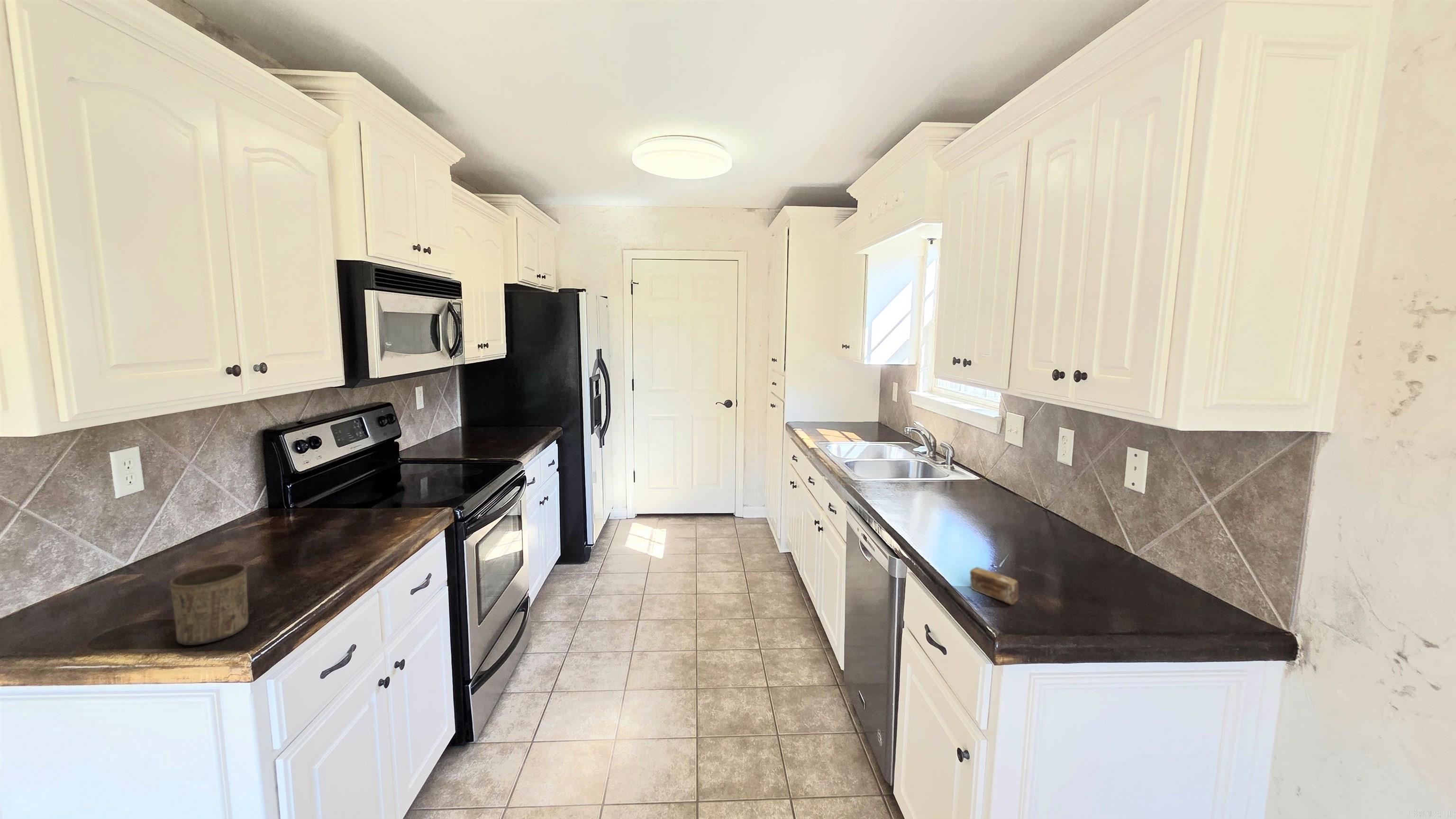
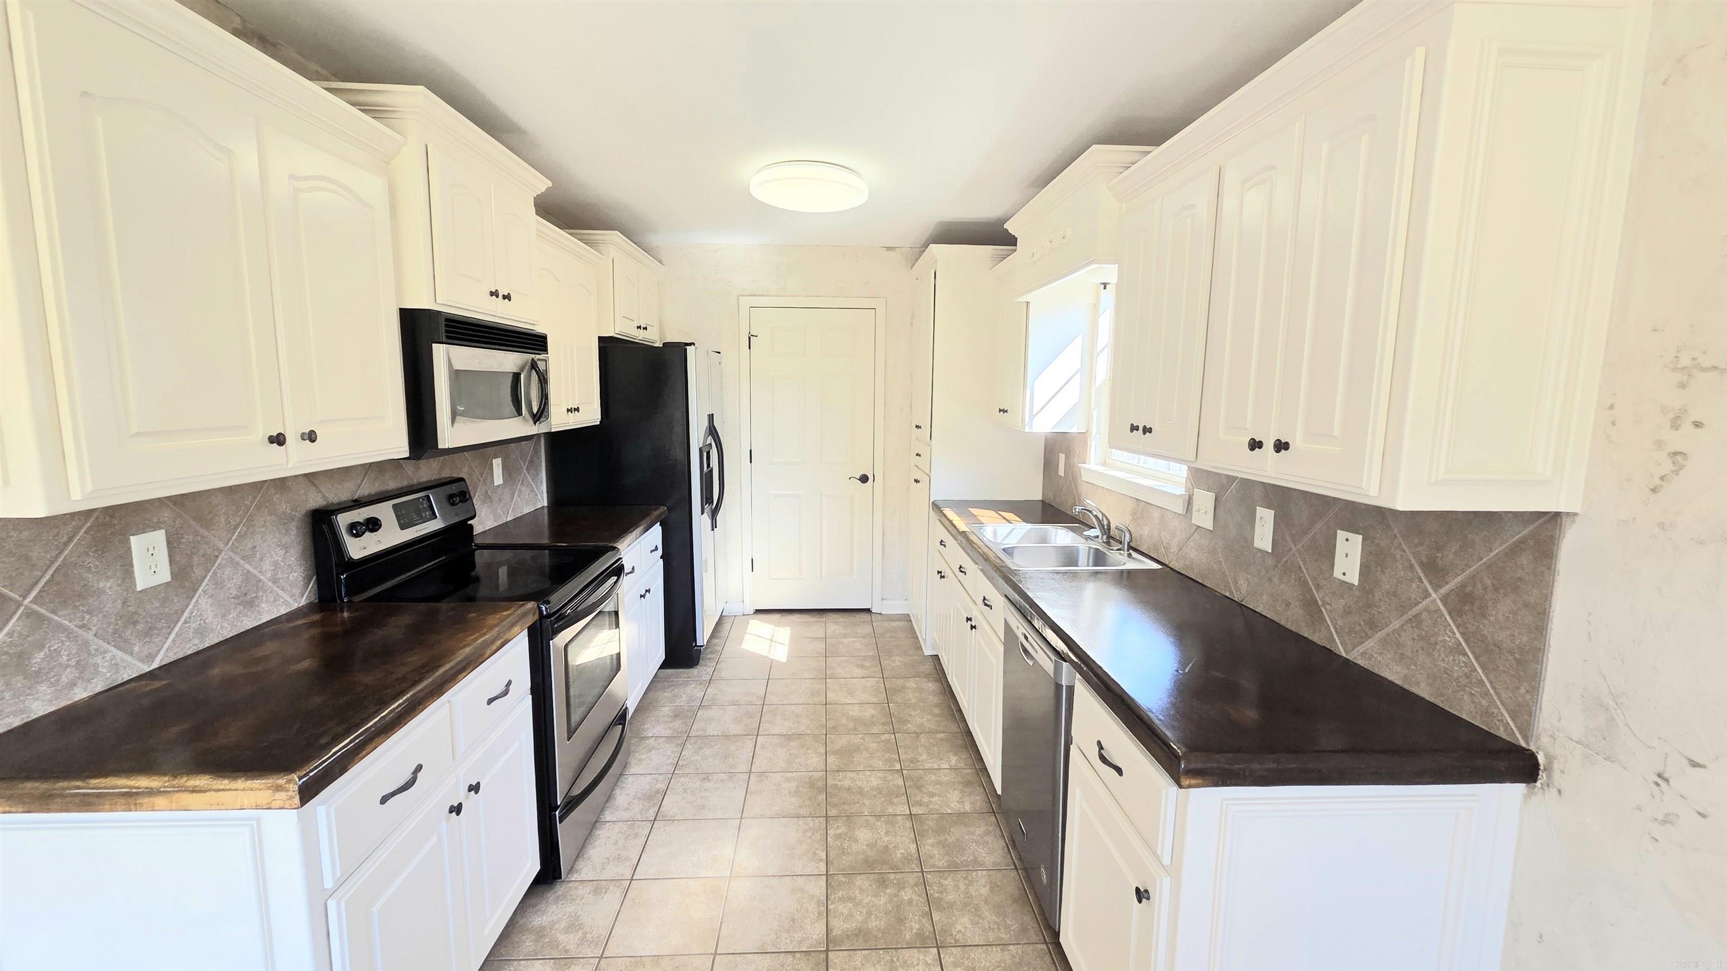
- soap bar (993, 585)
- cup (211, 603)
